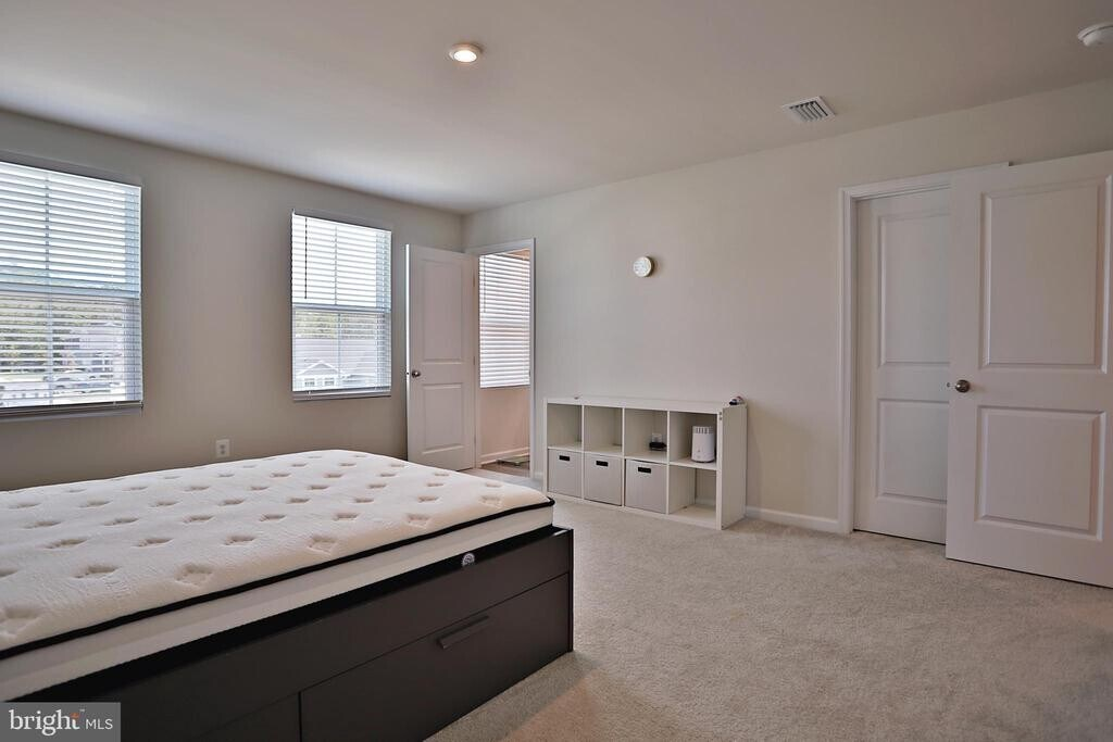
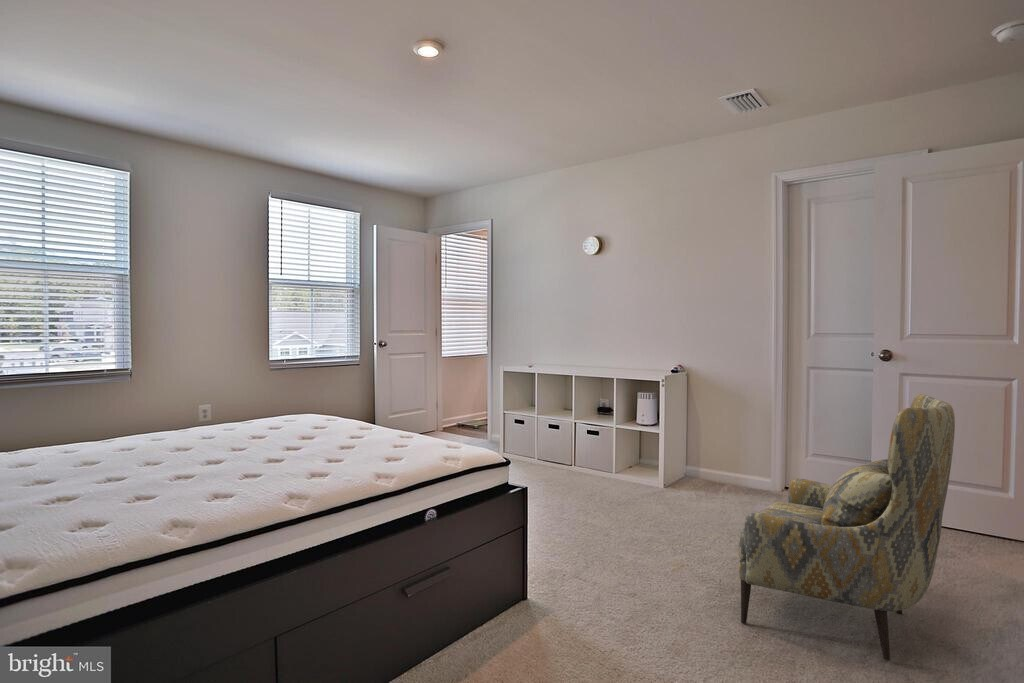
+ armchair (845, 508)
